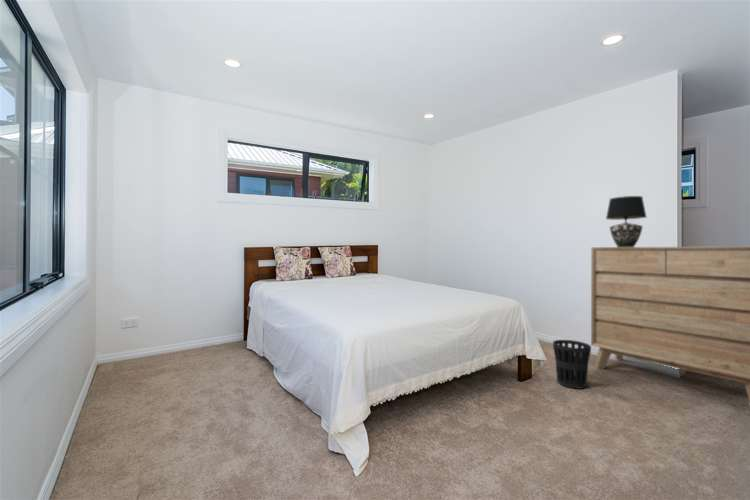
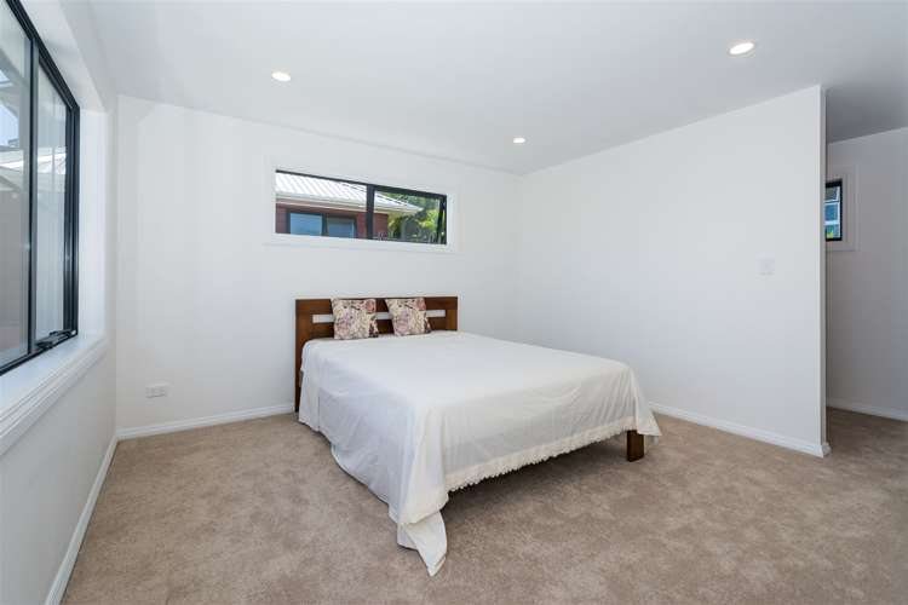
- wastebasket (571, 363)
- dresser (675, 314)
- table lamp (625, 222)
